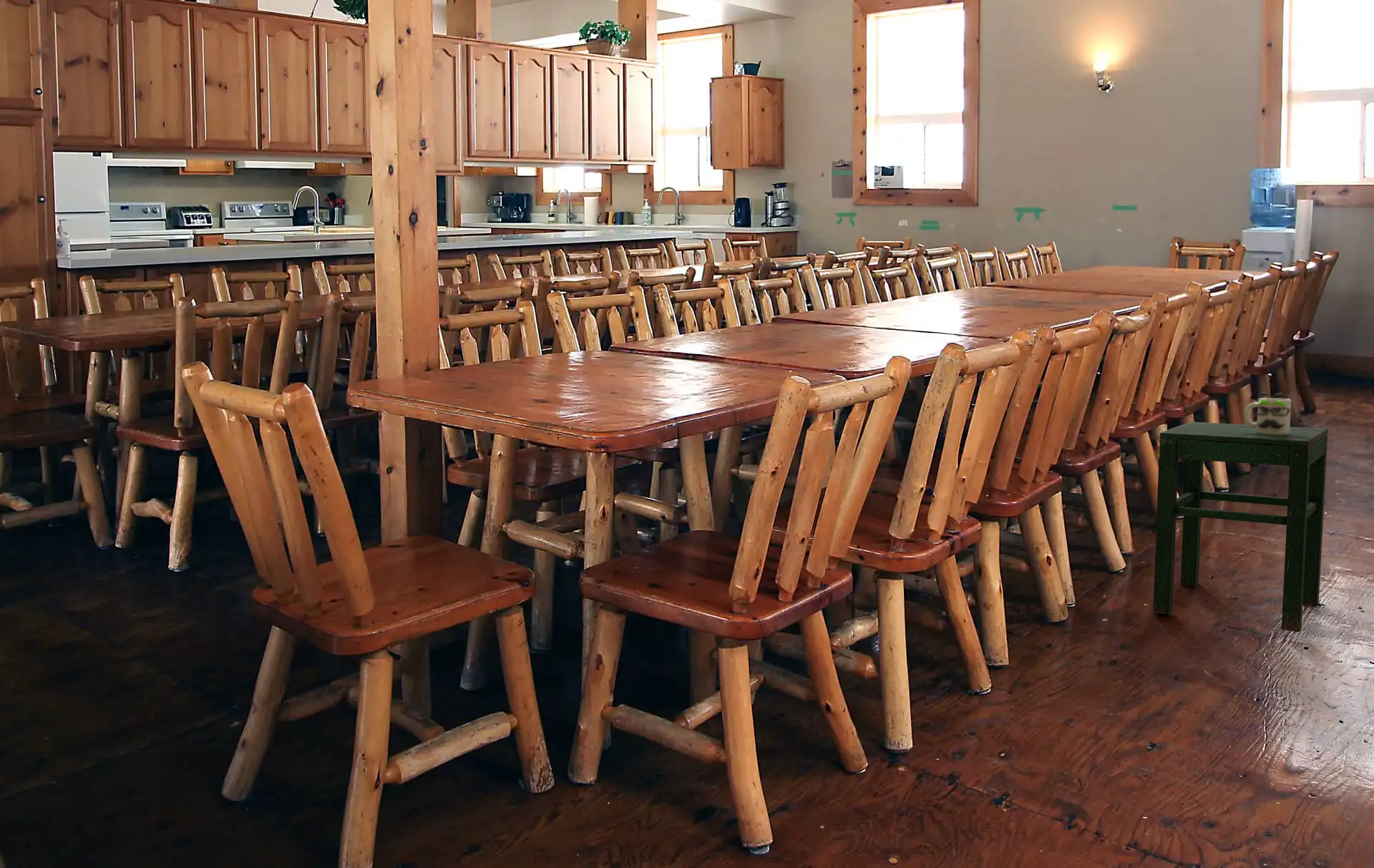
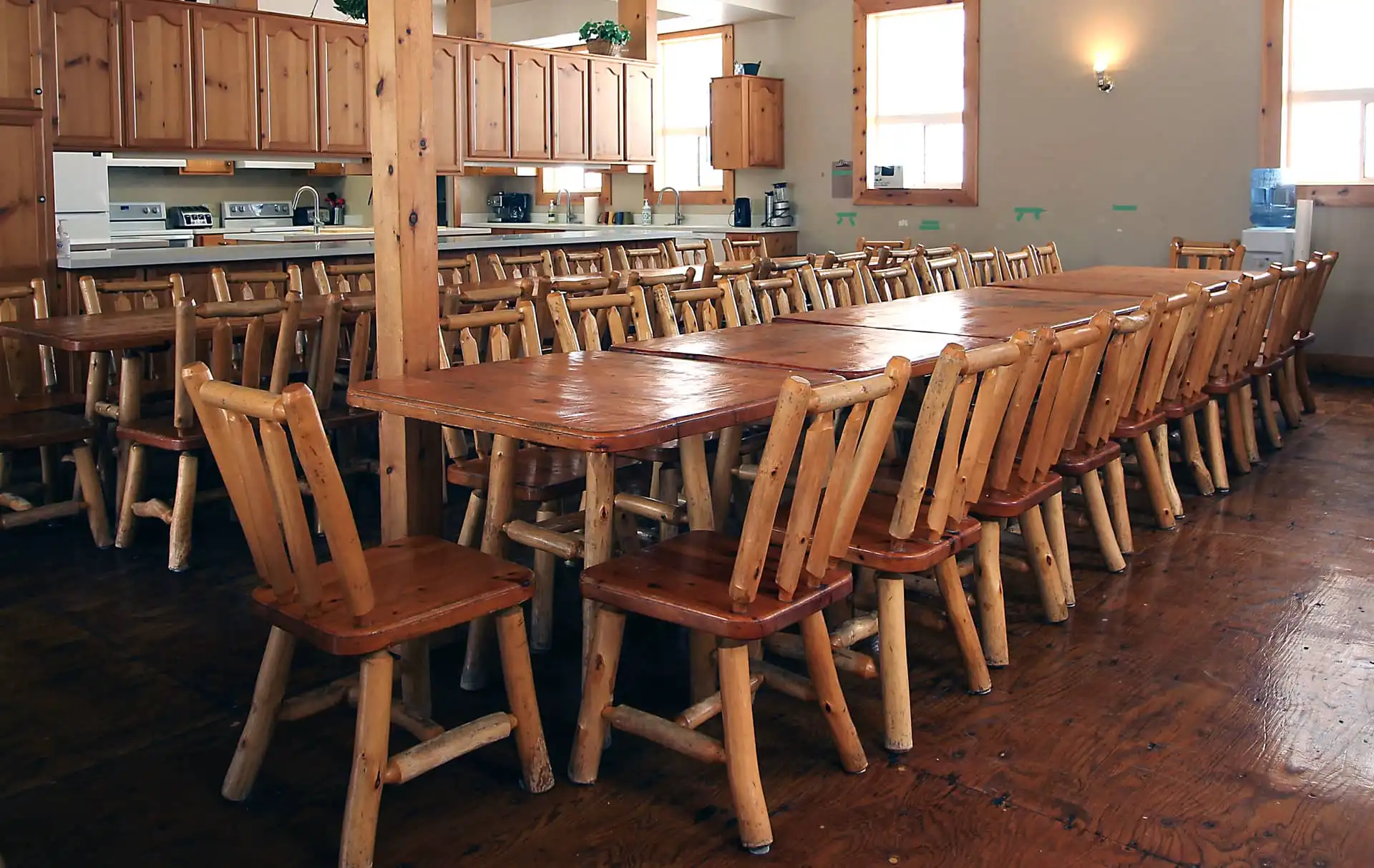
- stool (1241, 520)
- mug (1267, 411)
